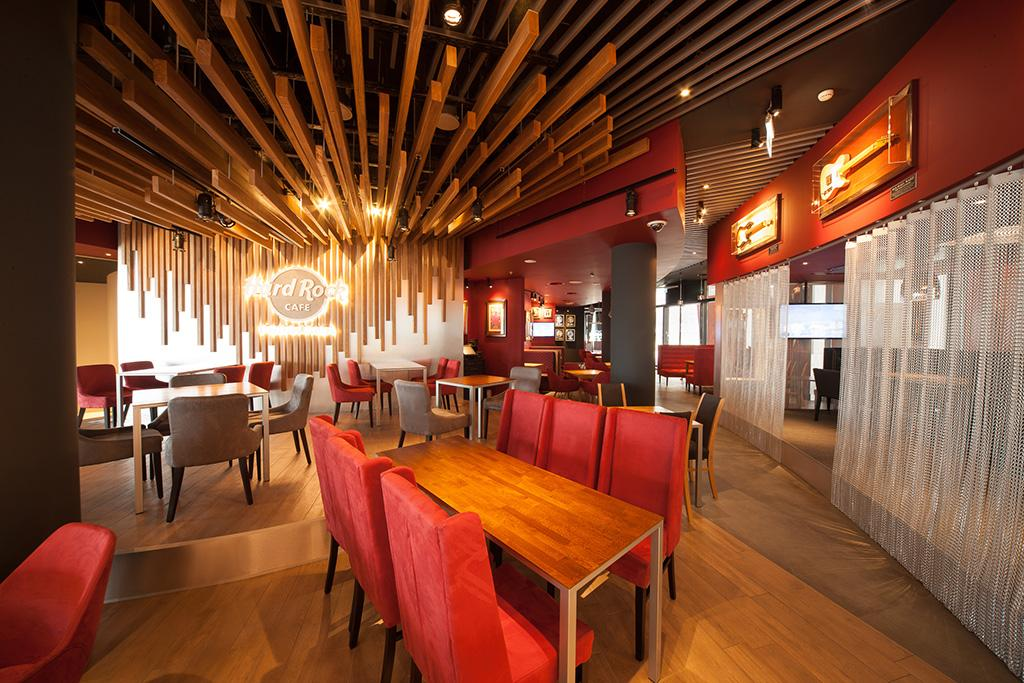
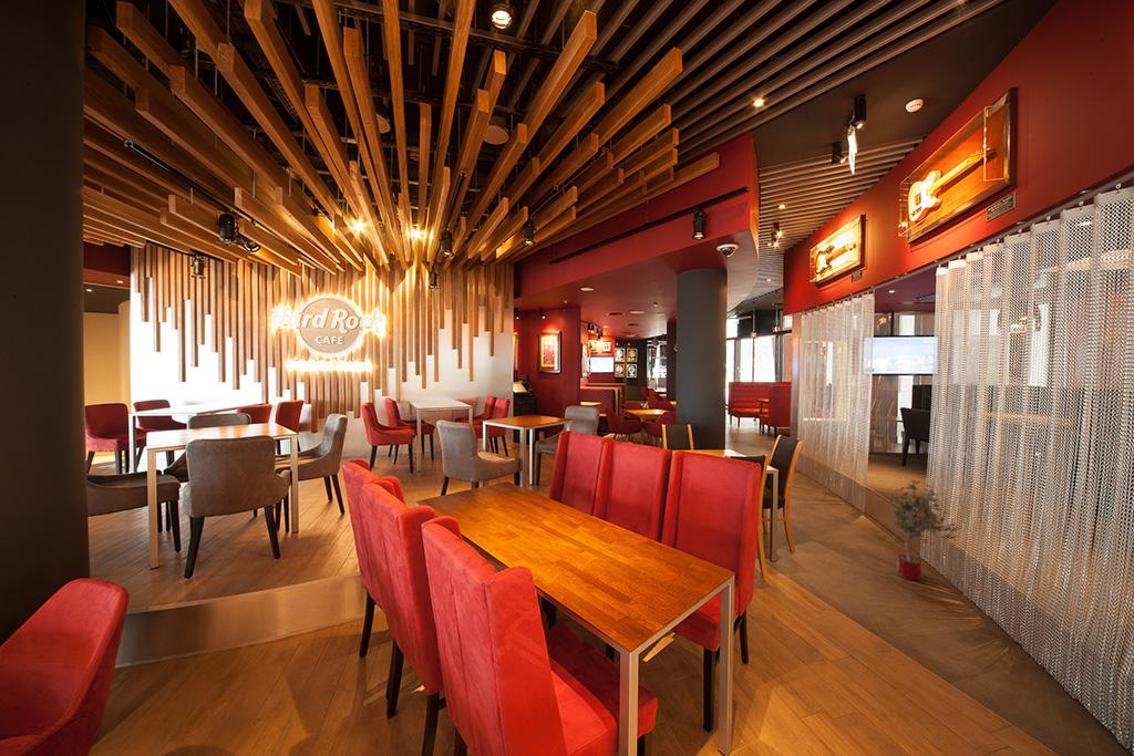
+ potted tree (917, 528)
